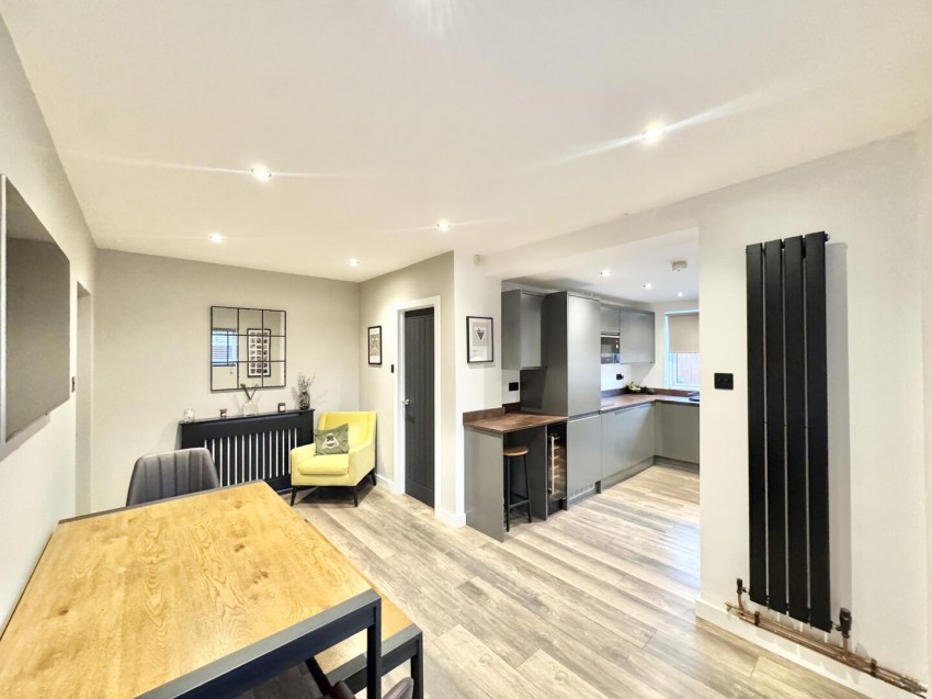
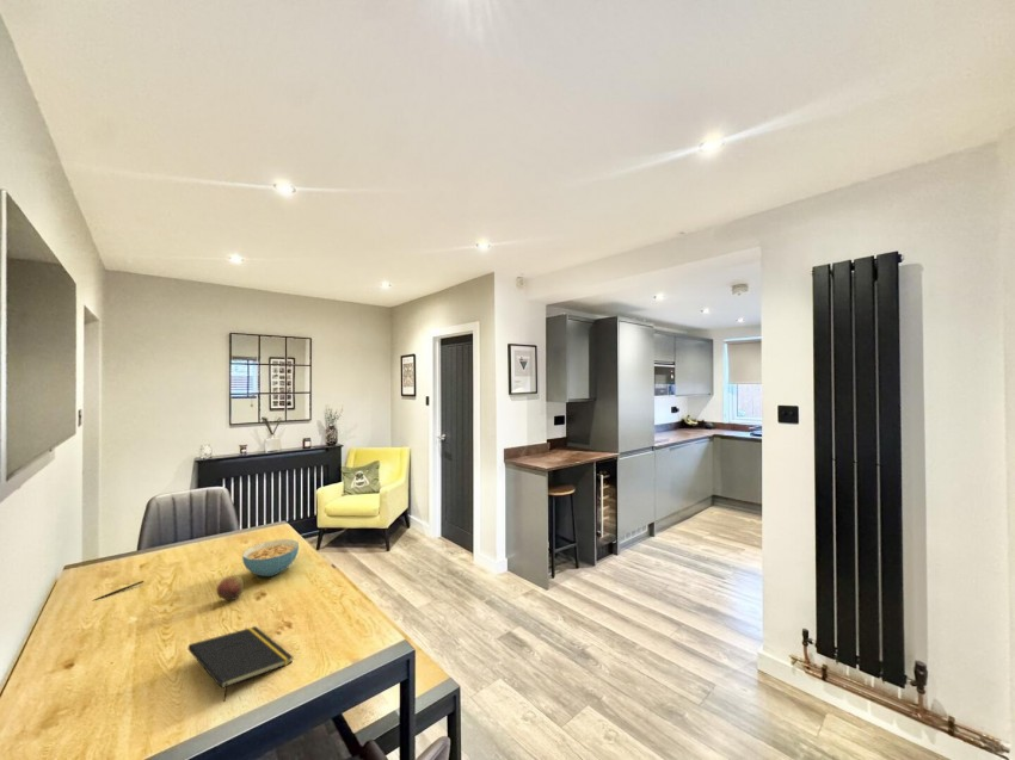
+ pen (118, 589)
+ apple (230, 588)
+ cereal bowl (271, 561)
+ notepad (240, 653)
